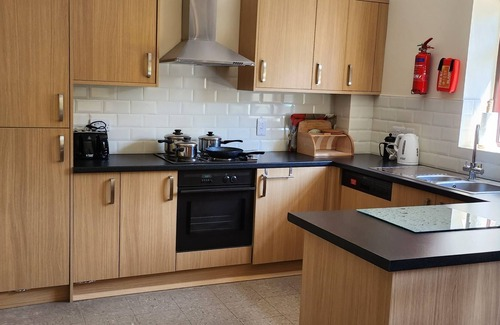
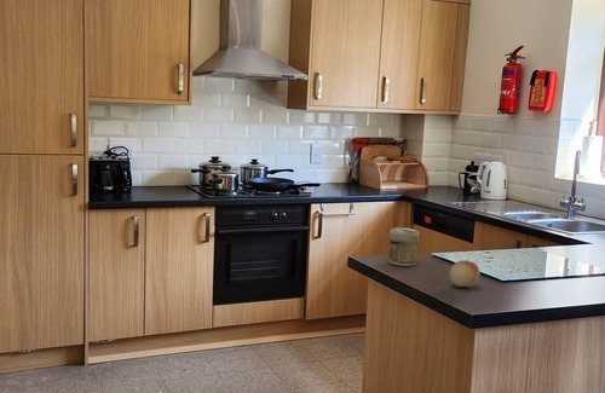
+ fruit (465, 273)
+ jar (403, 247)
